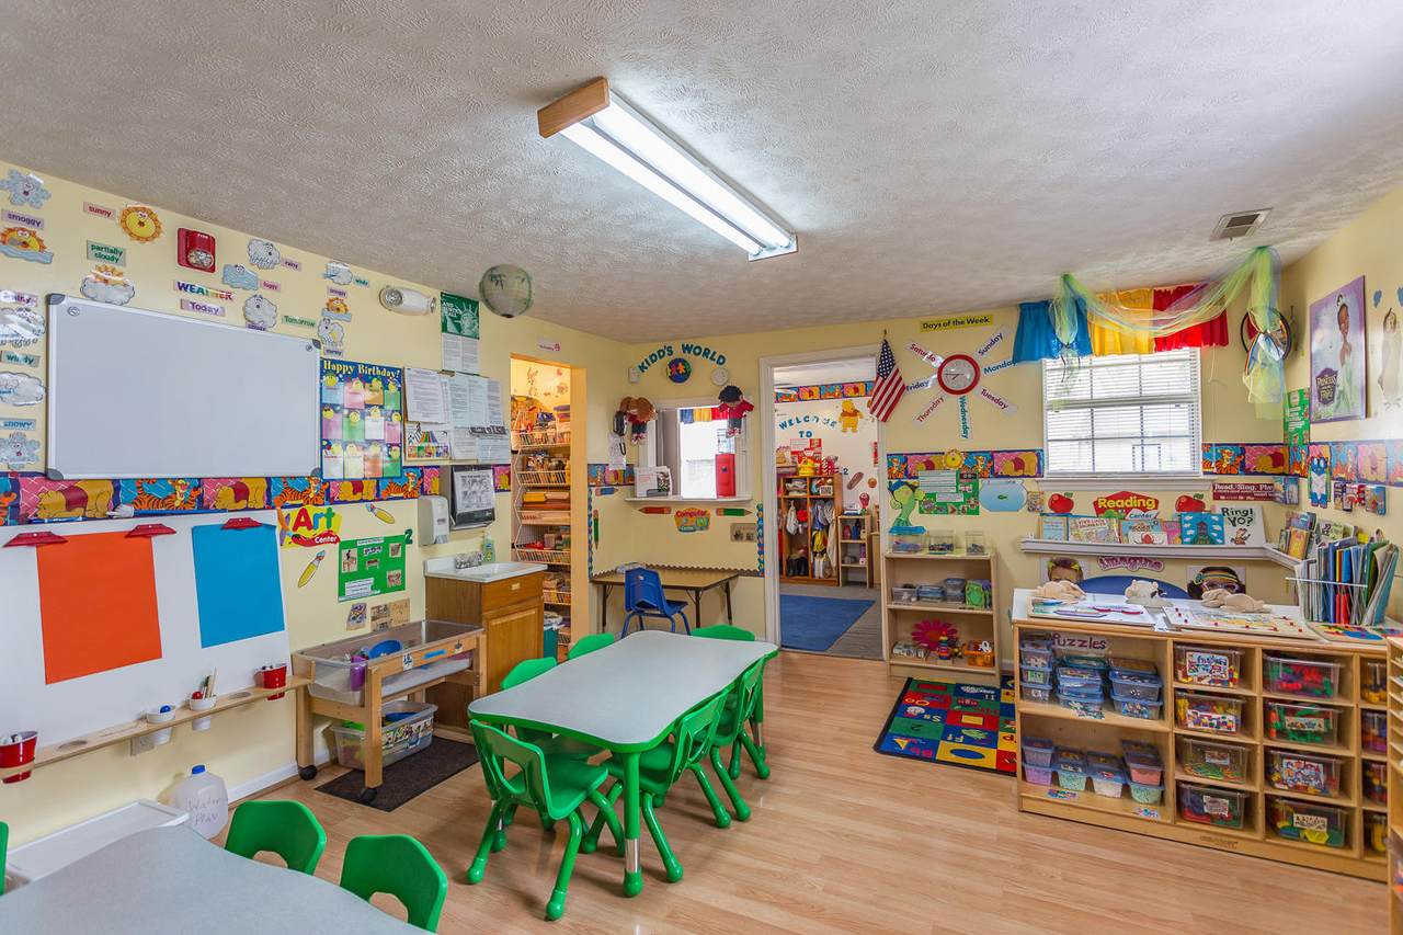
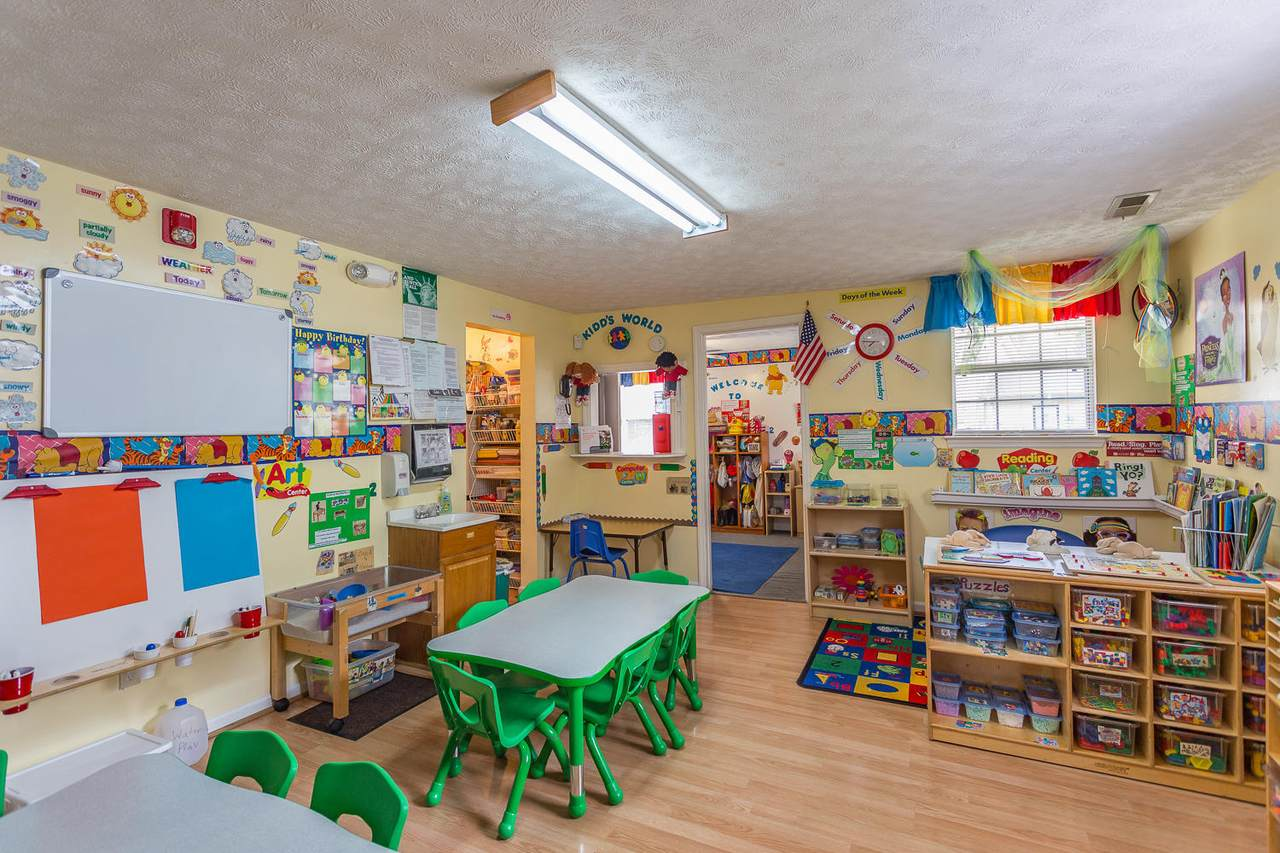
- paper lantern (506, 292)
